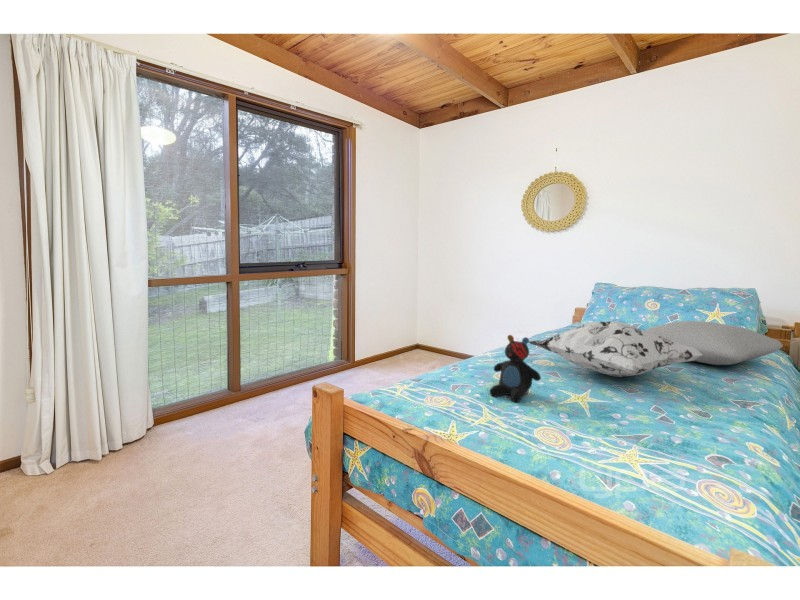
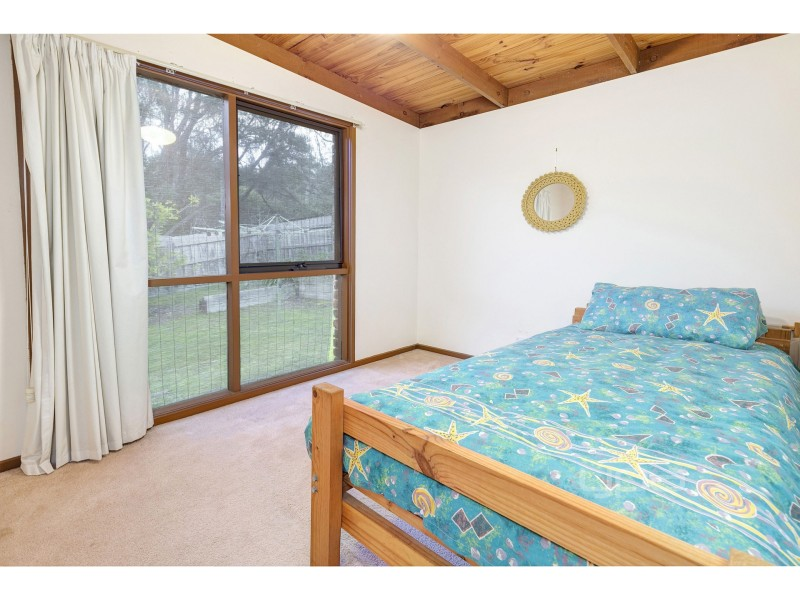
- teddy bear (512, 366)
- cushion (704, 341)
- decorative pillow (610, 348)
